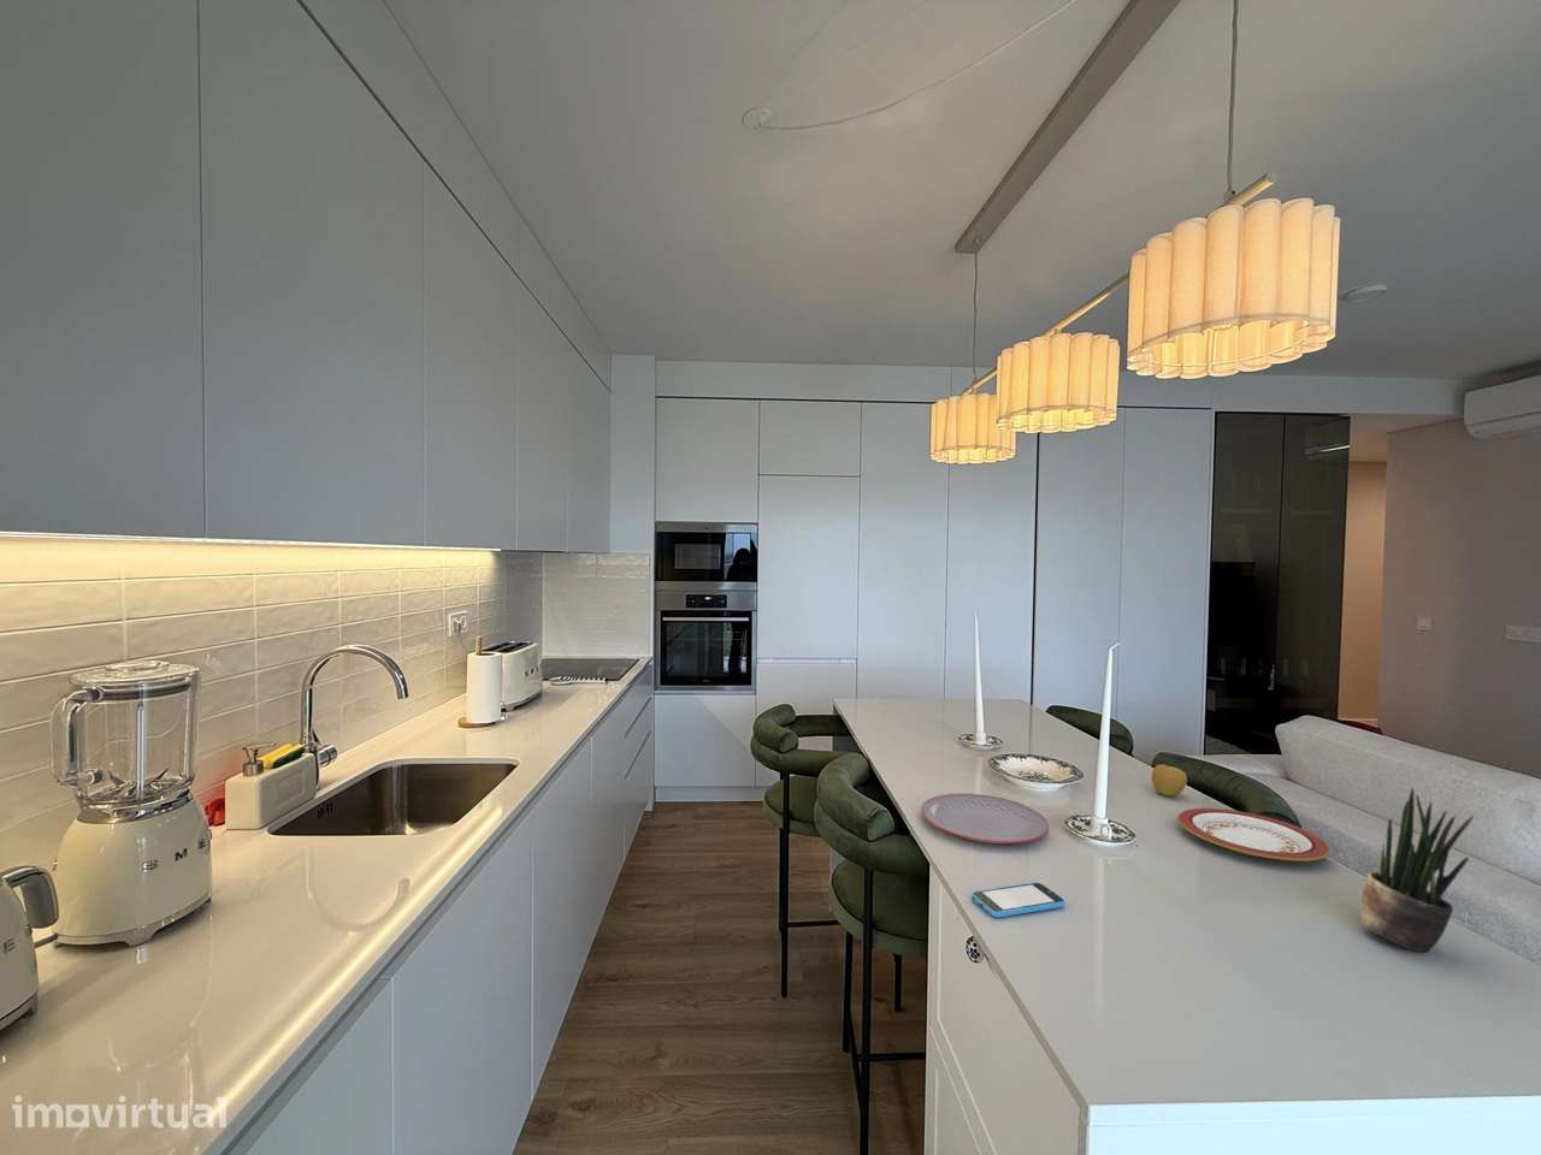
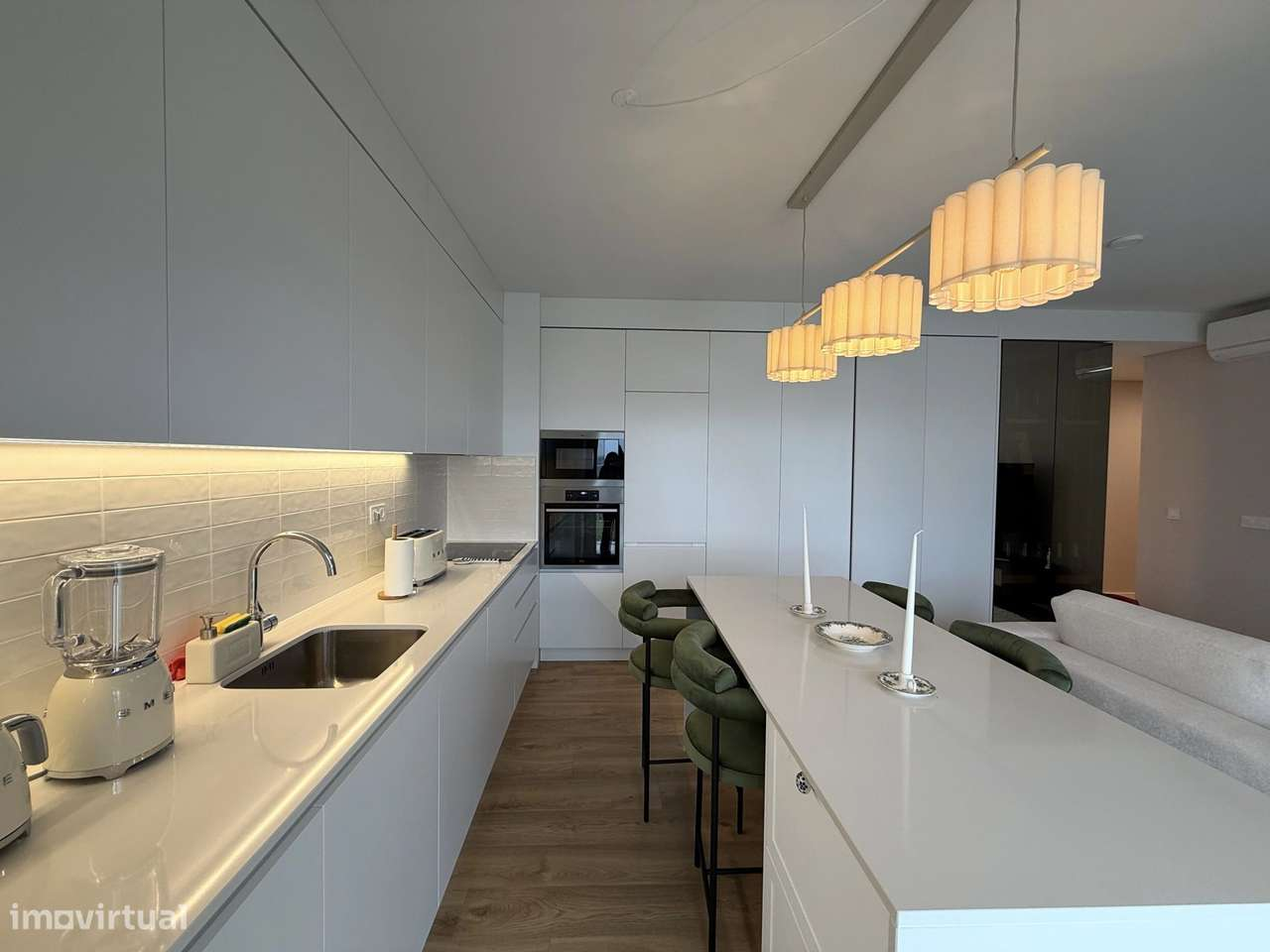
- plate (1249, 836)
- potted plant (1417, 866)
- smartphone (1017, 899)
- plate (983, 819)
- apple (1168, 780)
